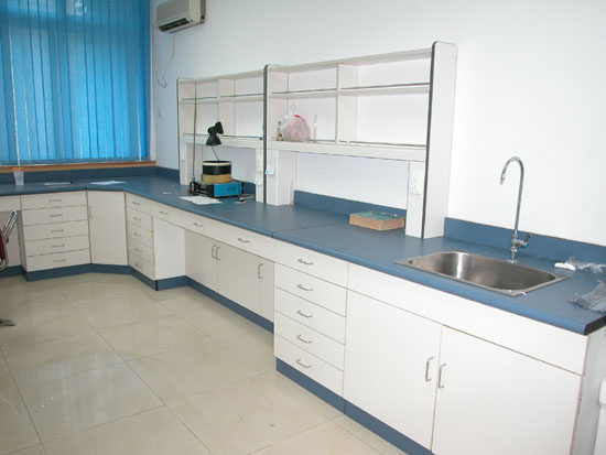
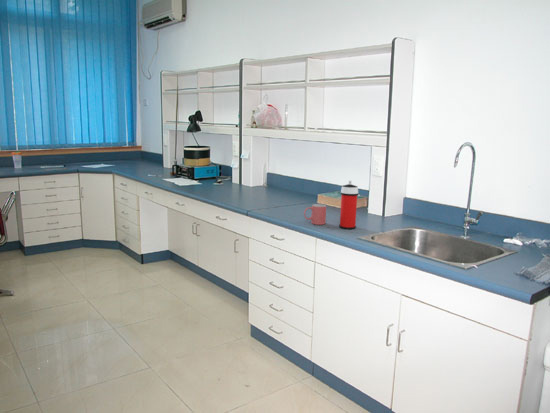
+ spray can (348, 204)
+ mug (314, 214)
